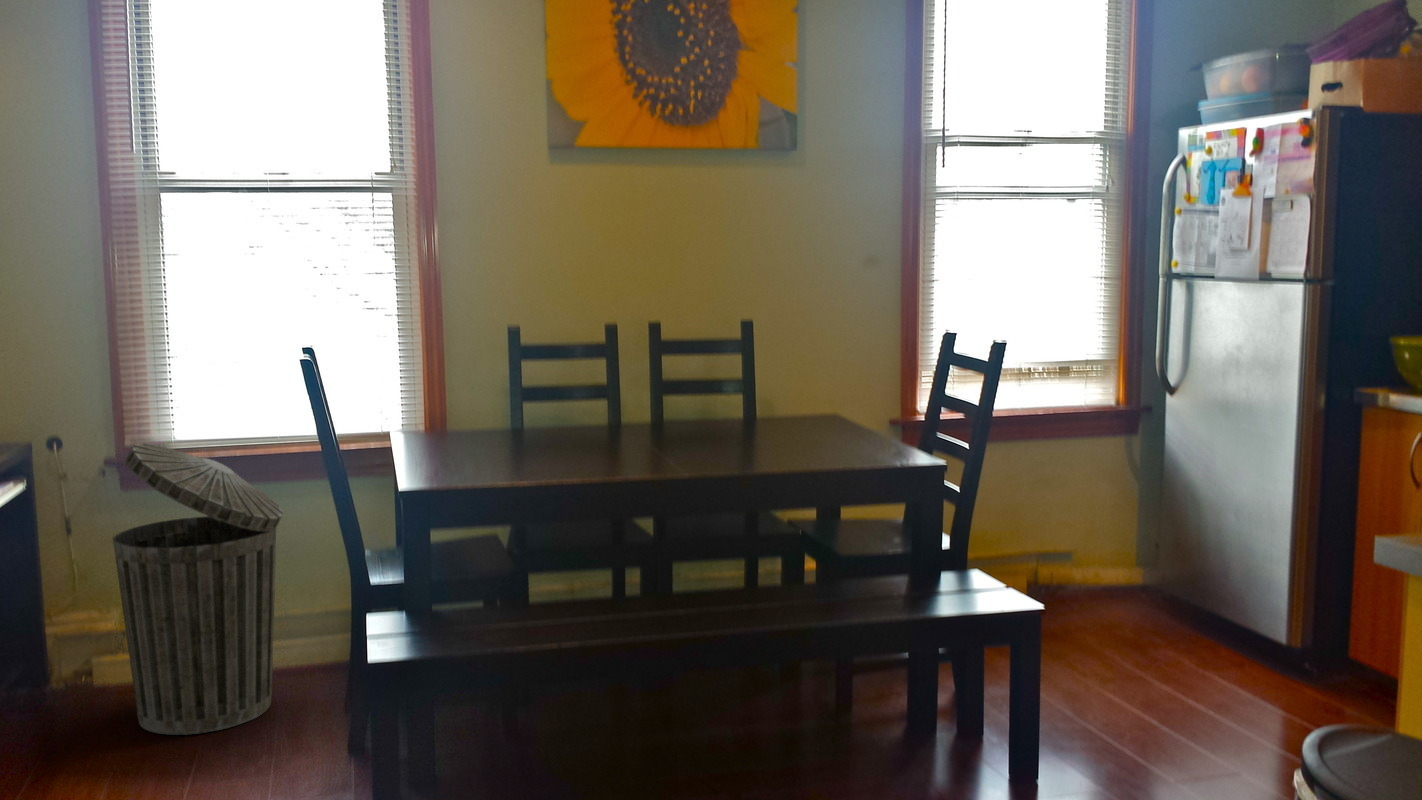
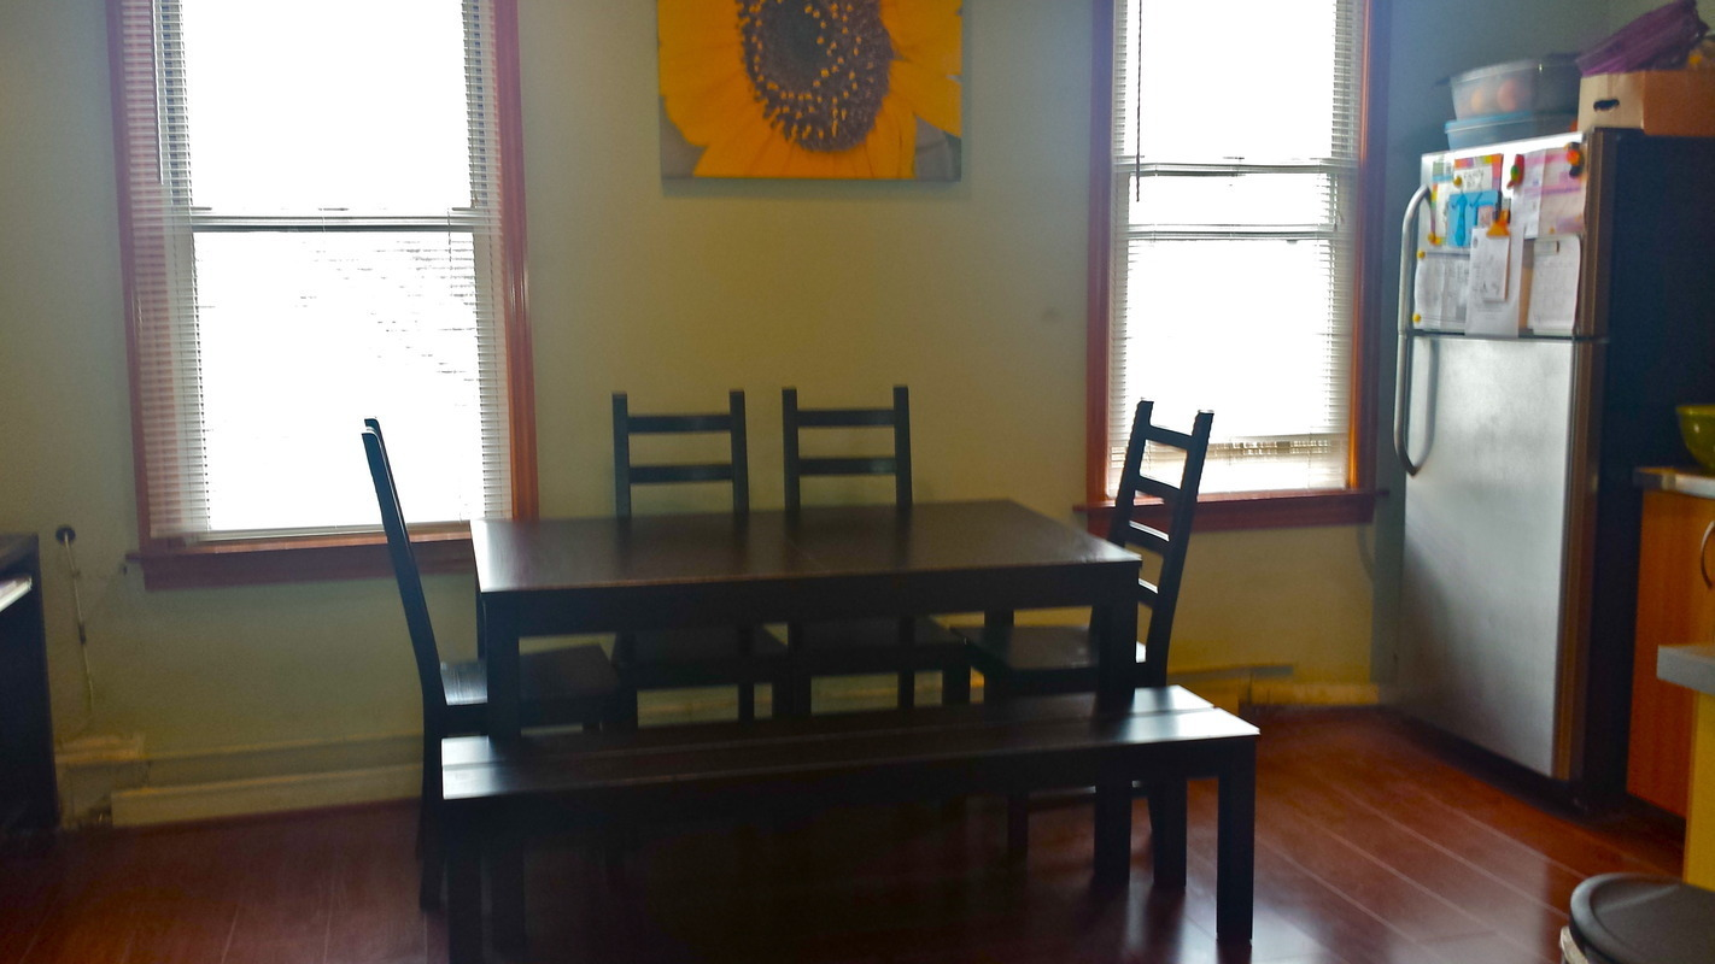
- trash can (202, 578)
